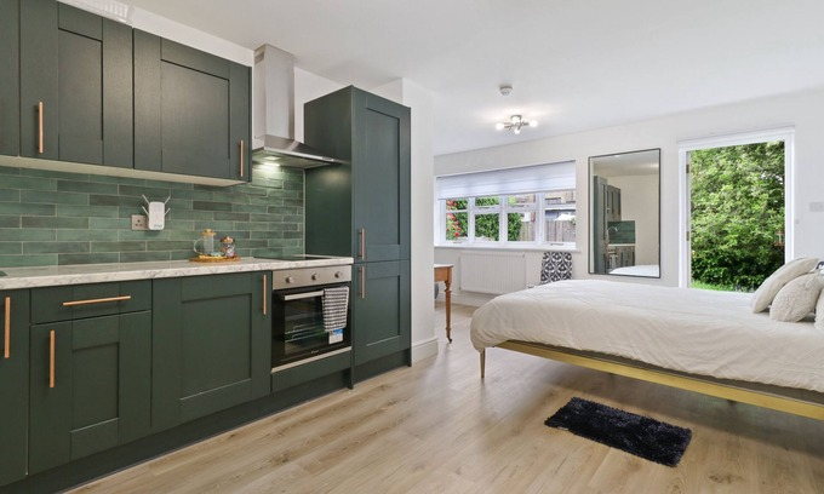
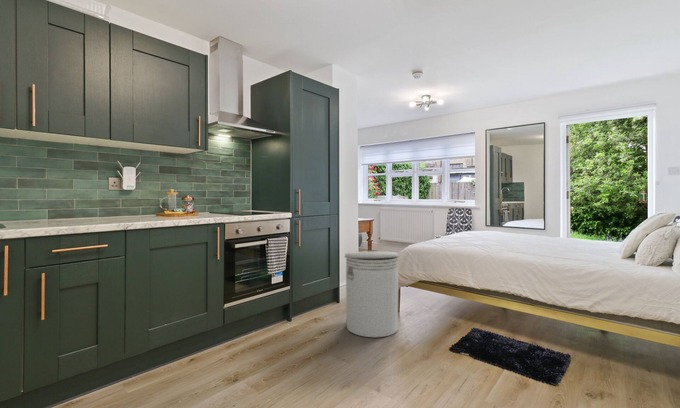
+ can (371, 288)
